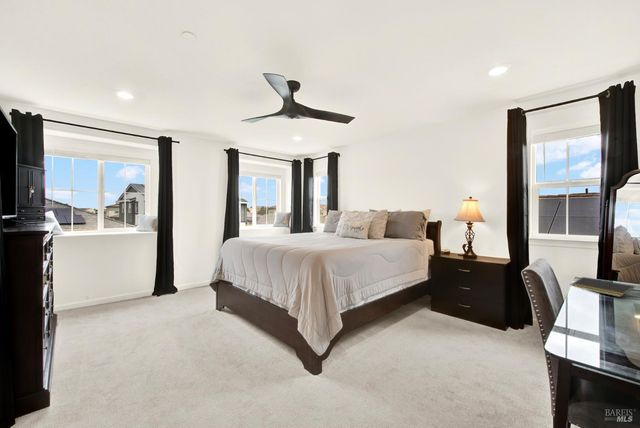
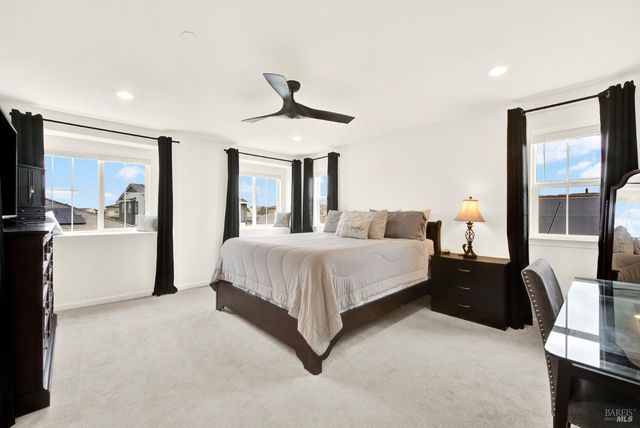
- notepad (600, 286)
